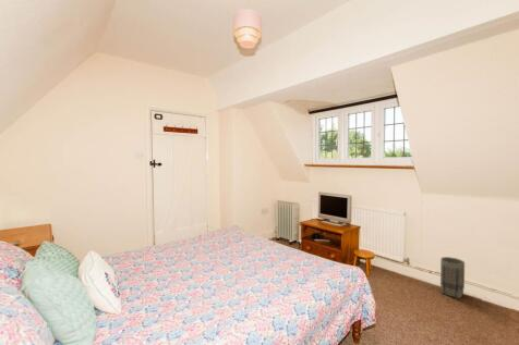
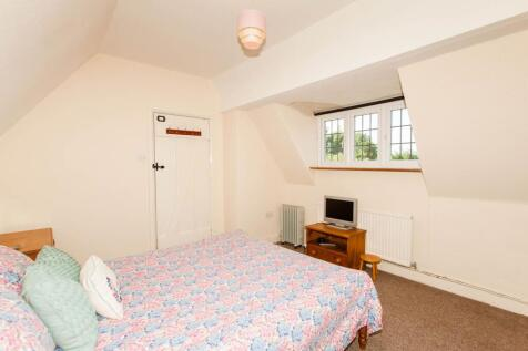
- basket (451, 276)
